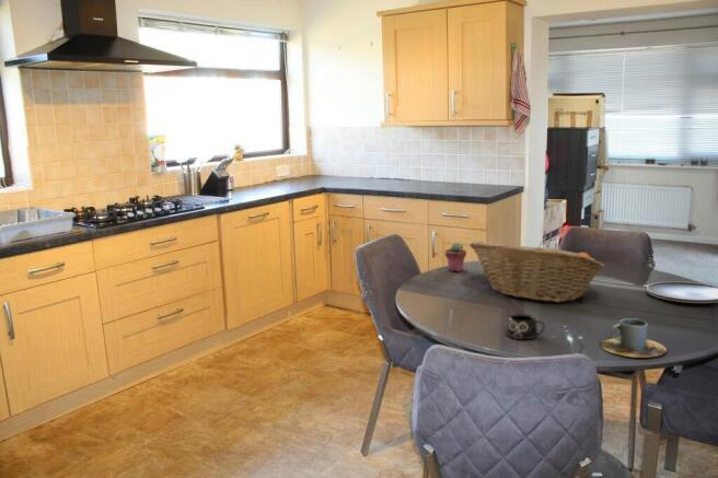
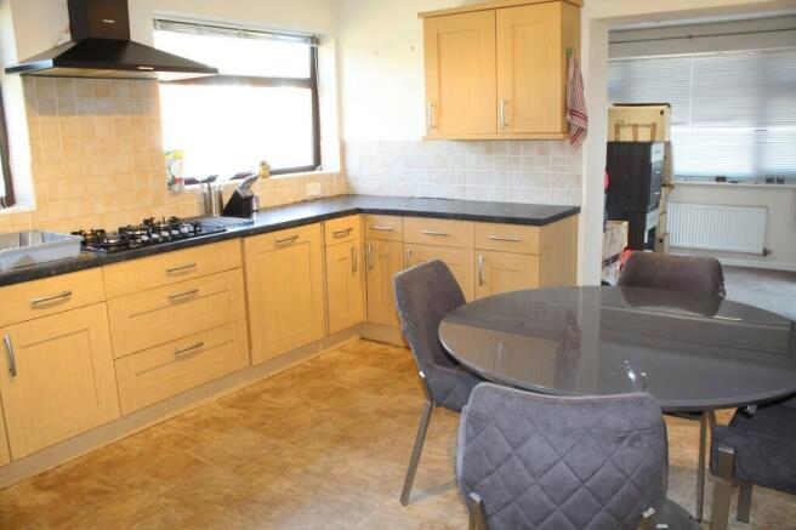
- mug (525, 327)
- fruit basket (533, 265)
- plate (686, 292)
- potted succulent (455, 256)
- cup (633, 334)
